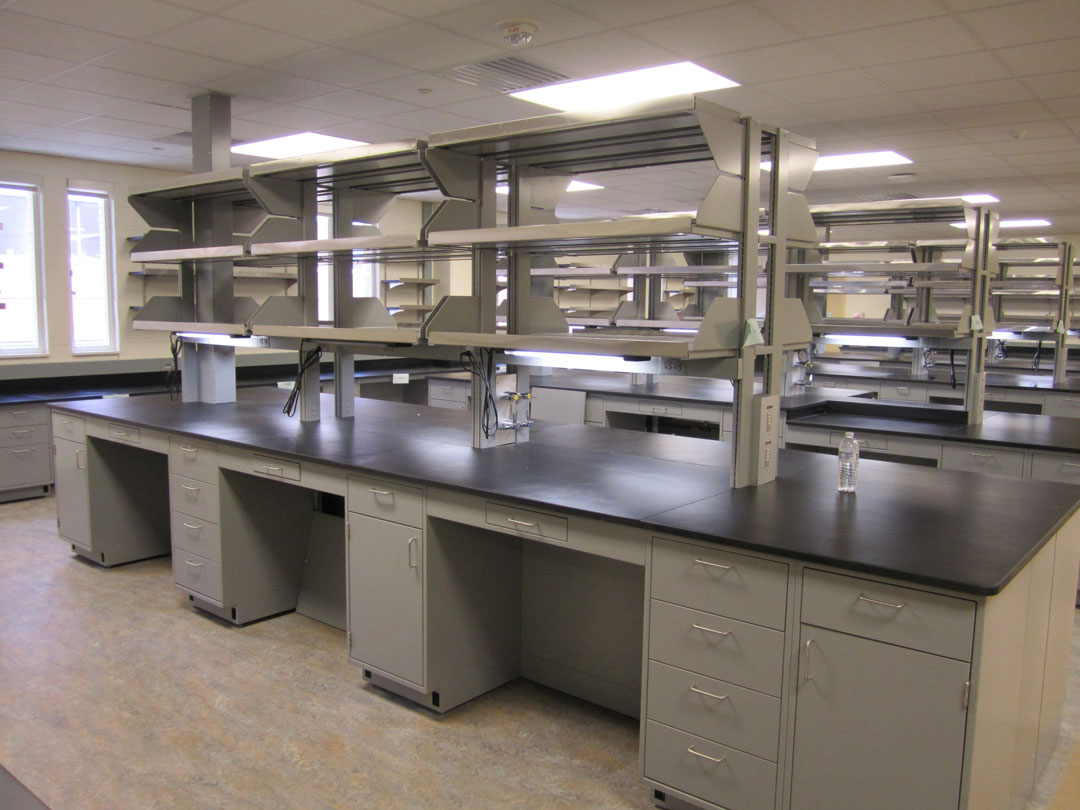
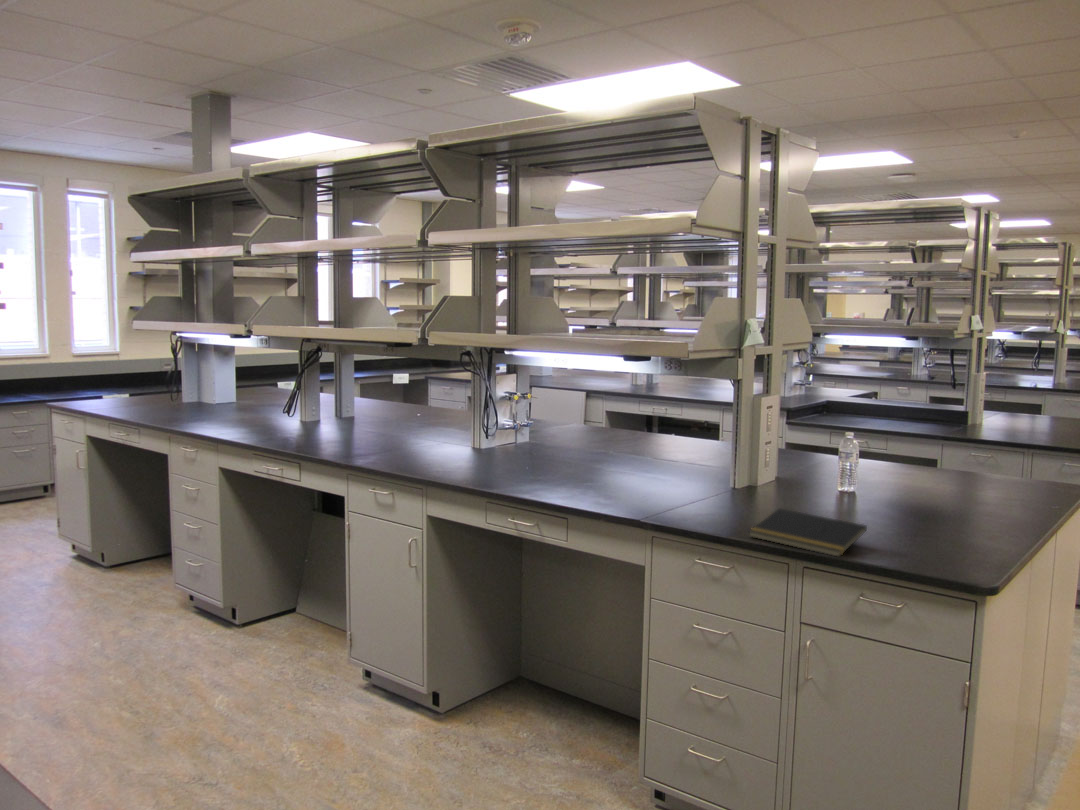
+ notepad (807, 530)
